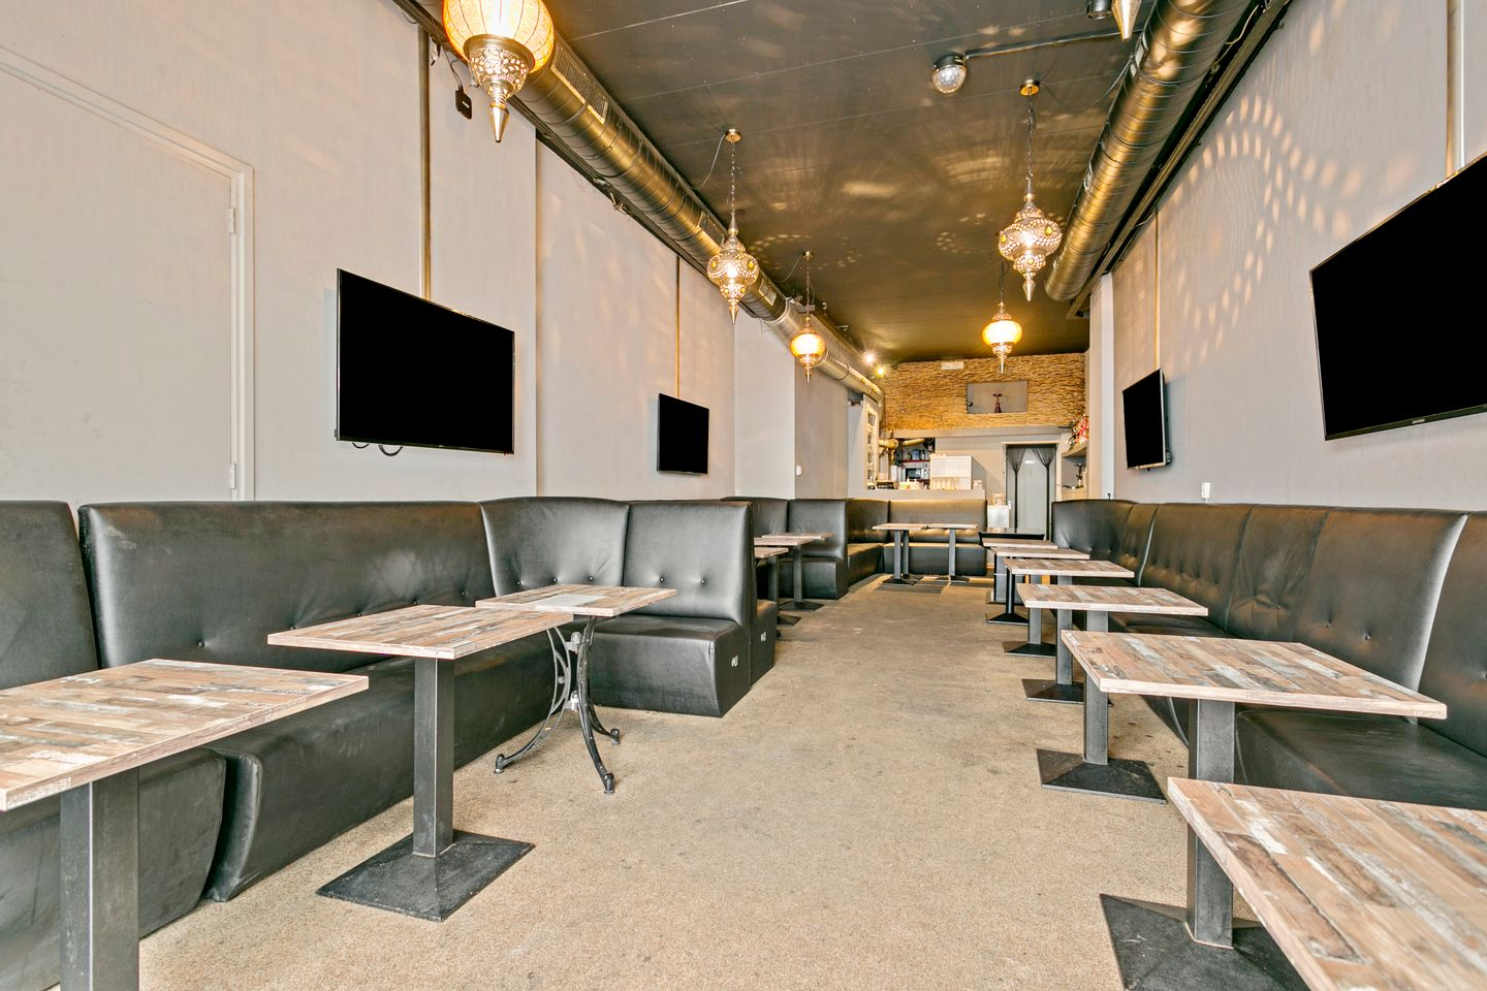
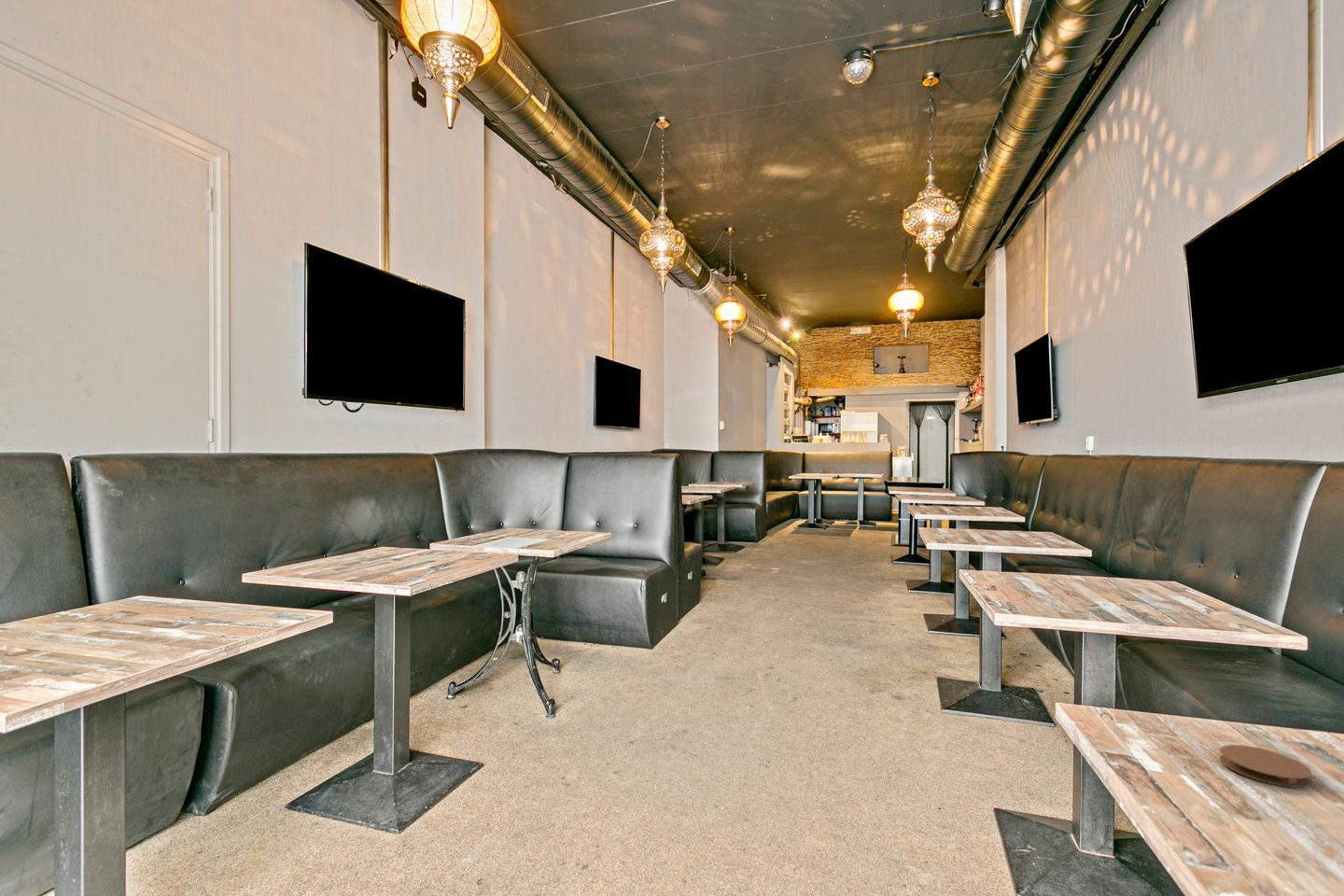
+ coaster (1264, 764)
